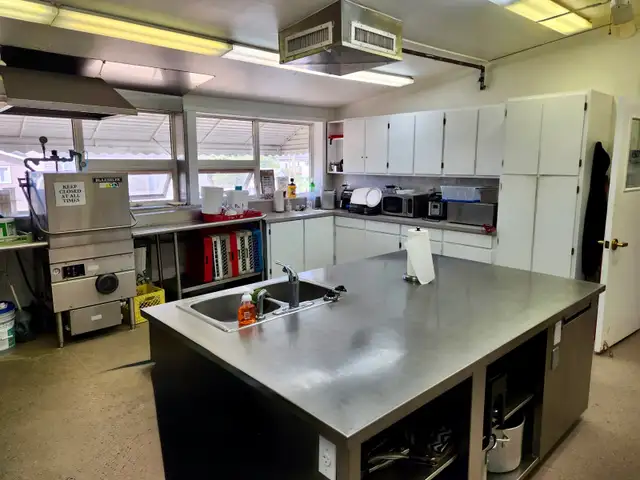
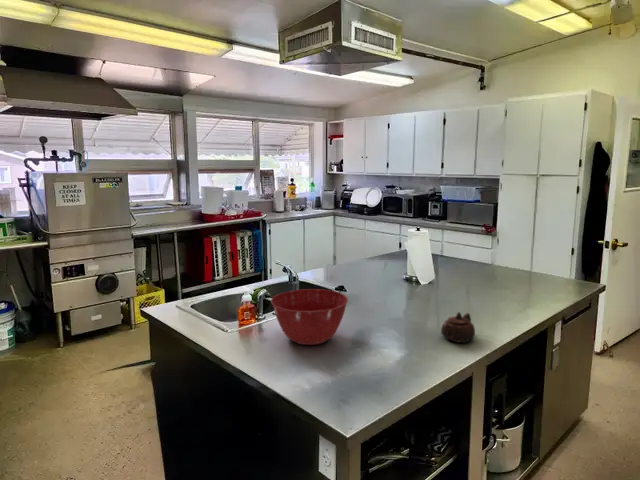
+ teapot (459, 325)
+ mixing bowl (309, 318)
